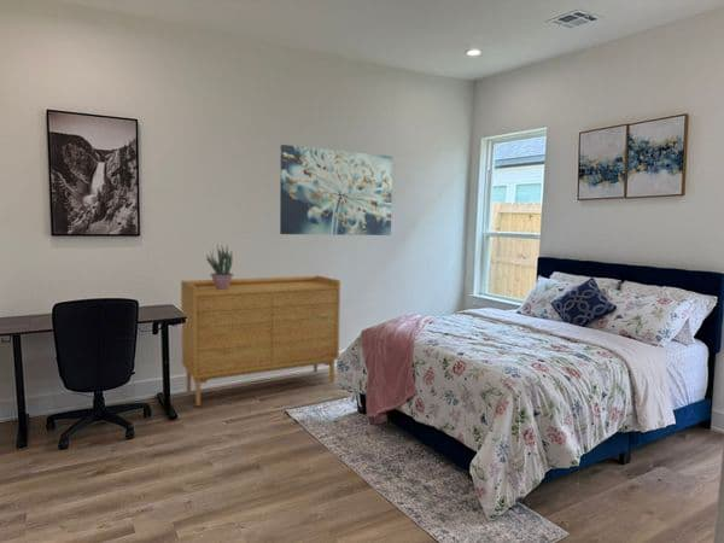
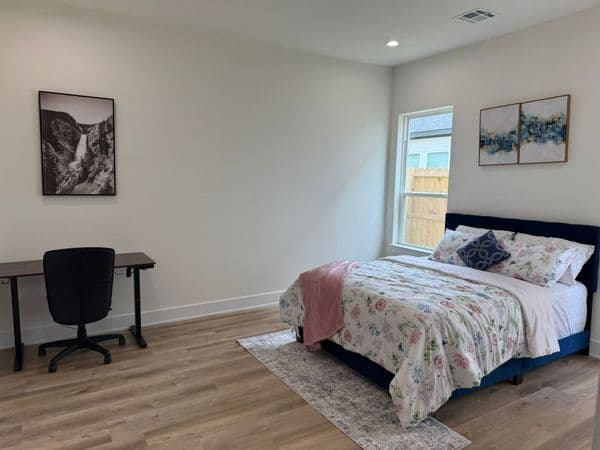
- sideboard (262, 334)
- wall art (339, 193)
- potted plant (220, 265)
